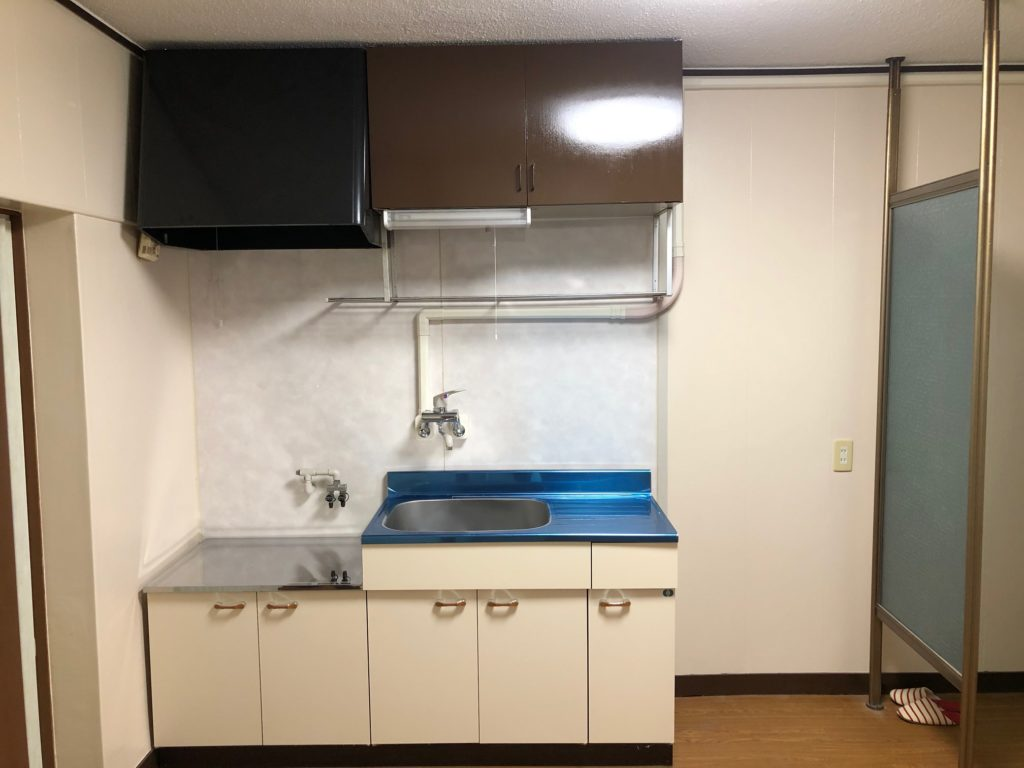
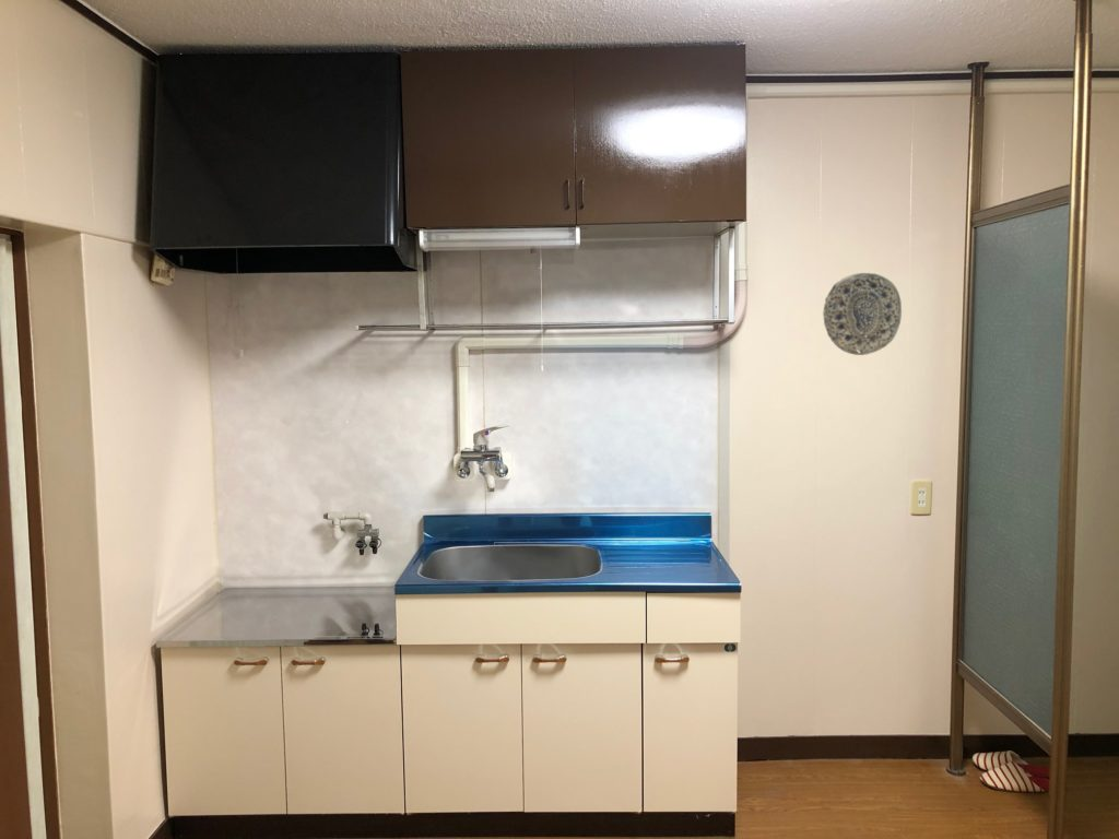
+ decorative plate (862, 314)
